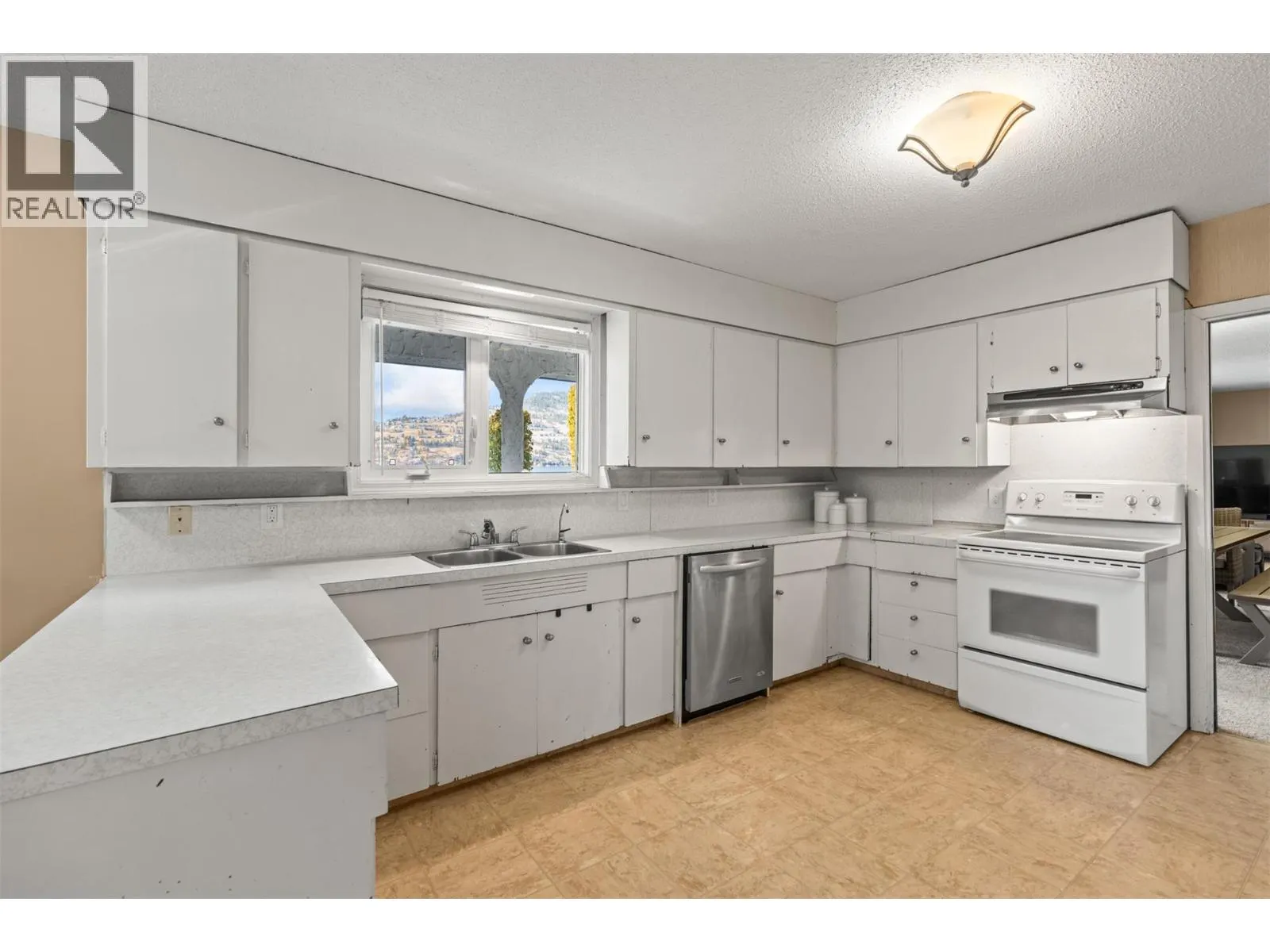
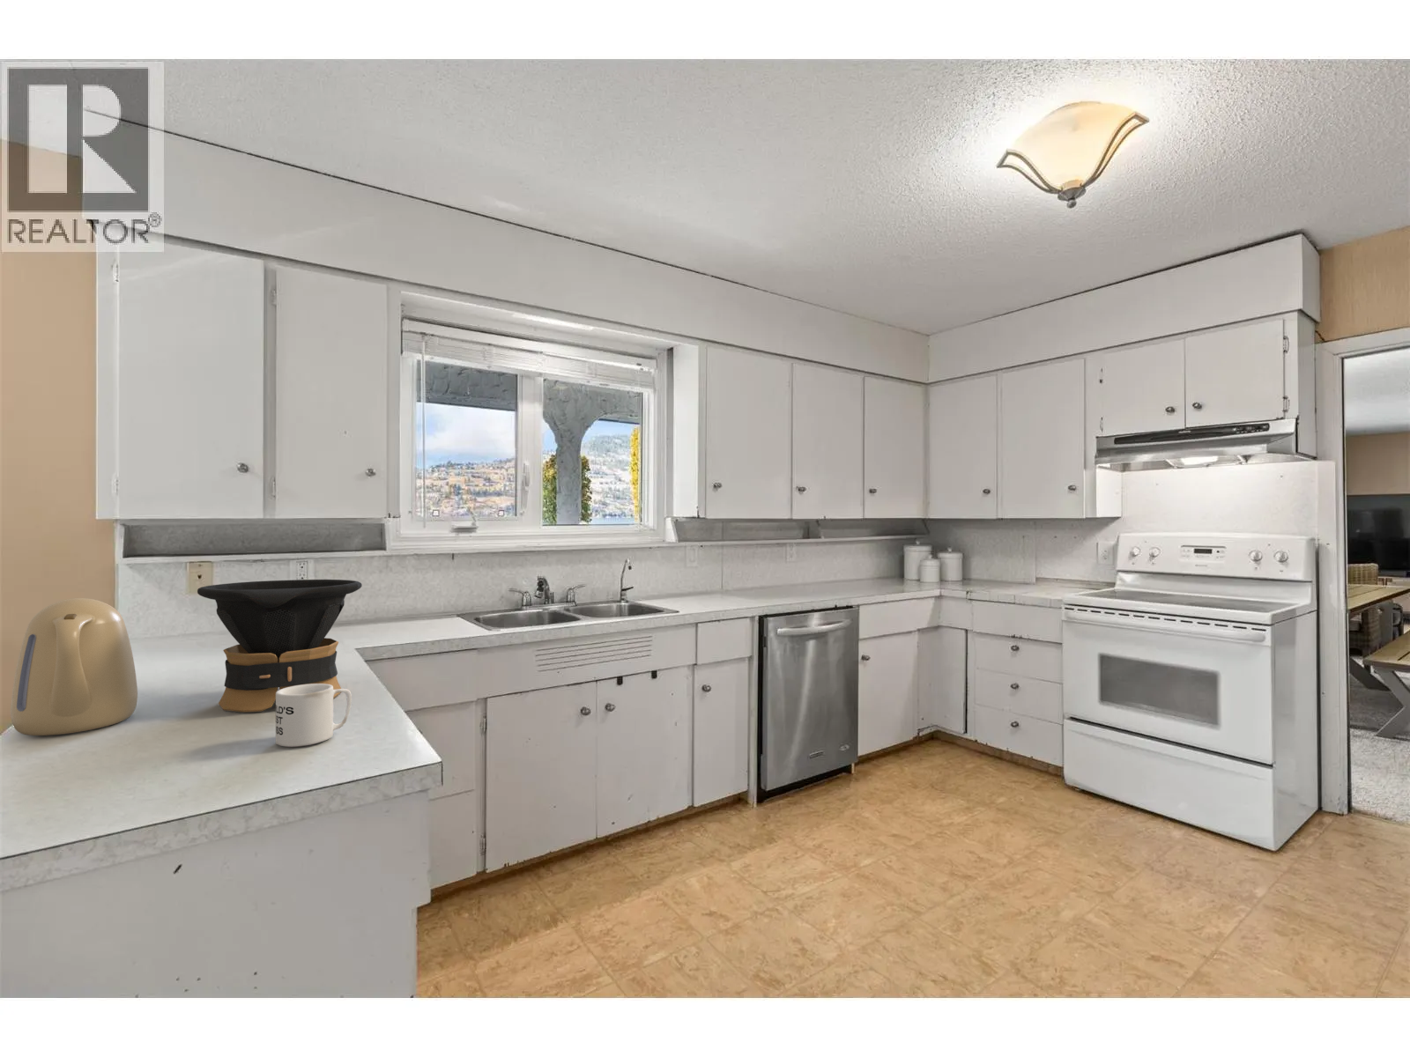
+ kettle (75, 662)
+ coffee maker (282, 642)
+ mug (314, 712)
